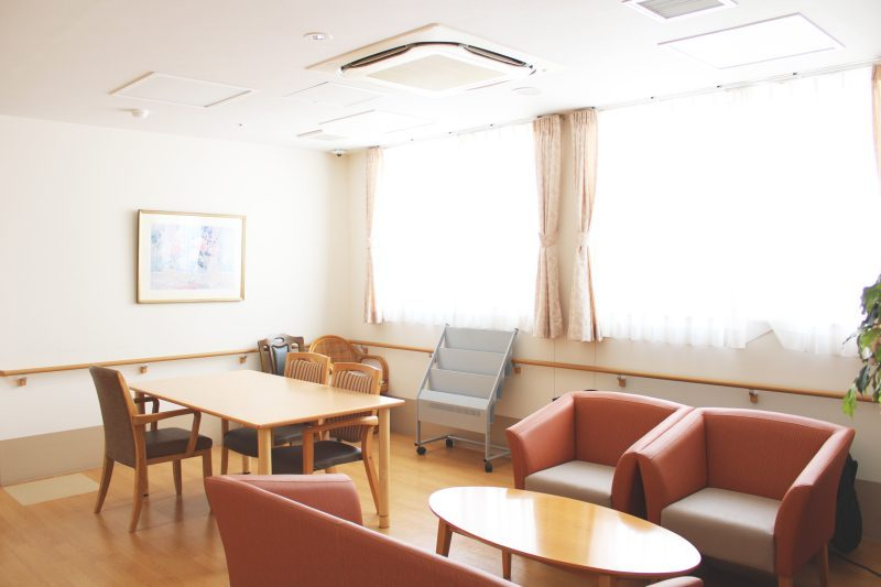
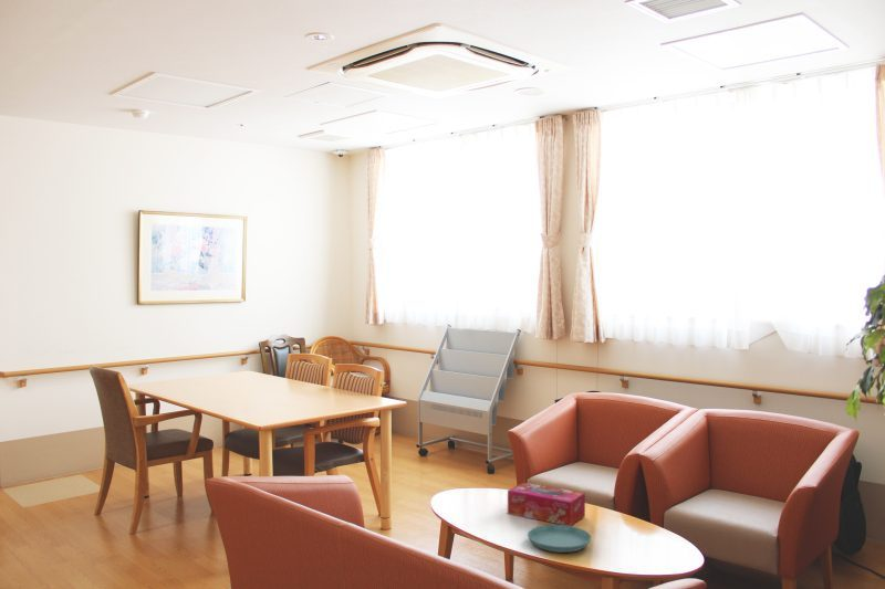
+ tissue box (545, 503)
+ saucer (559, 538)
